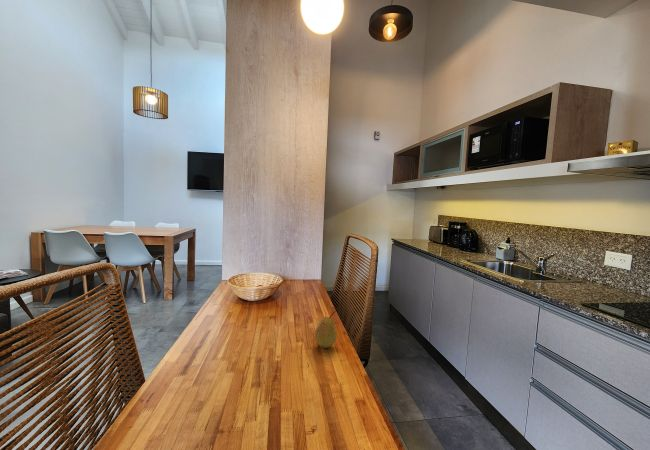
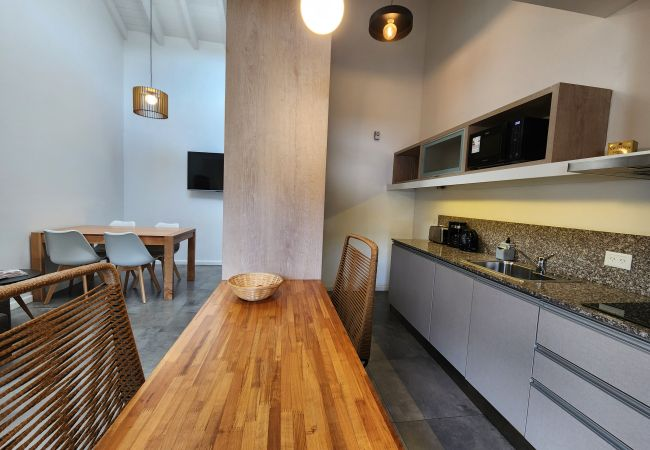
- fruit (326, 329)
